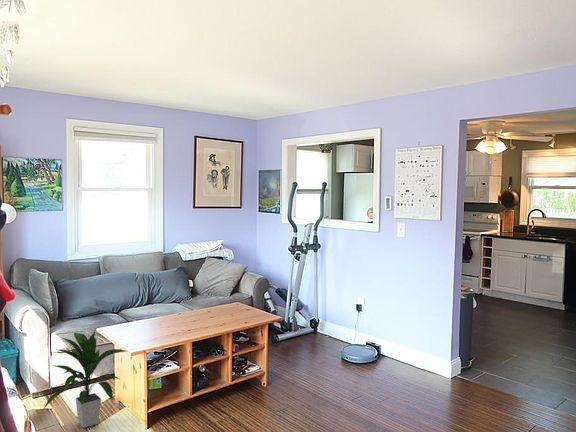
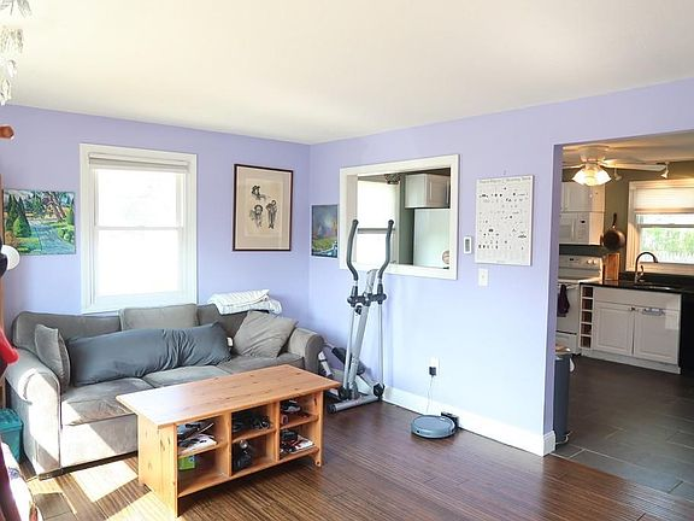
- indoor plant (85, 376)
